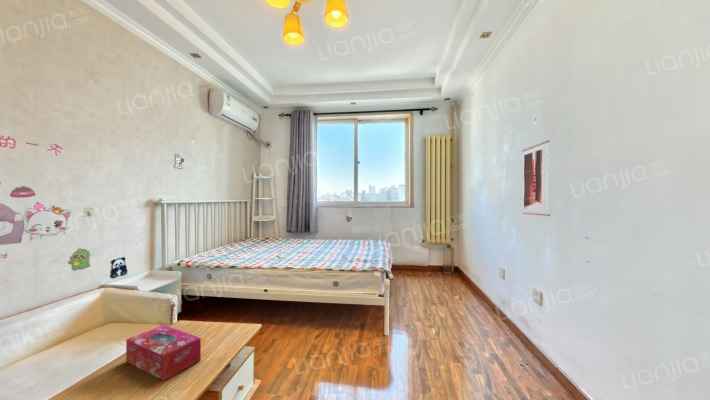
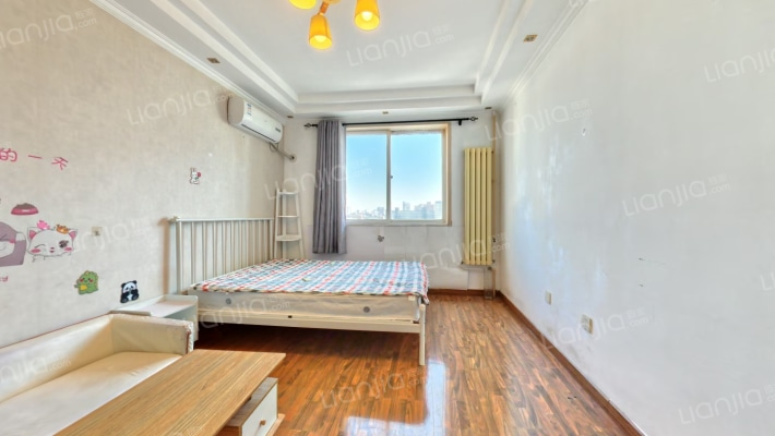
- wall art (535, 180)
- tissue box (163, 349)
